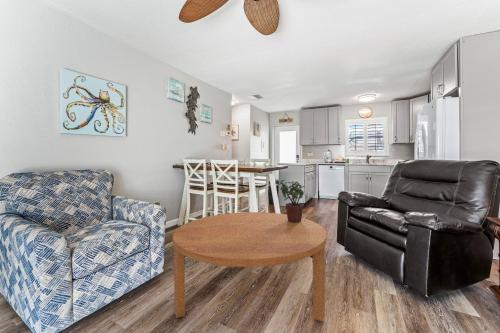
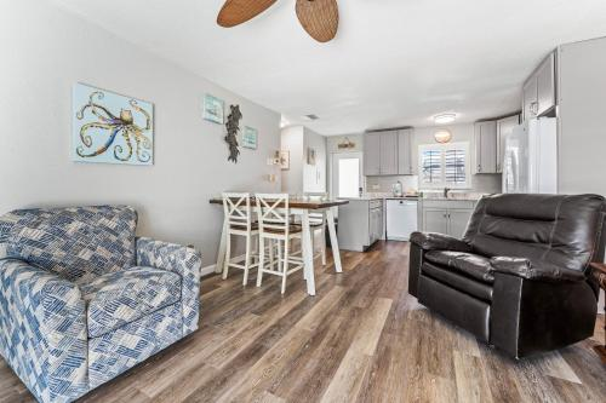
- potted plant (293, 199)
- coffee table (250, 260)
